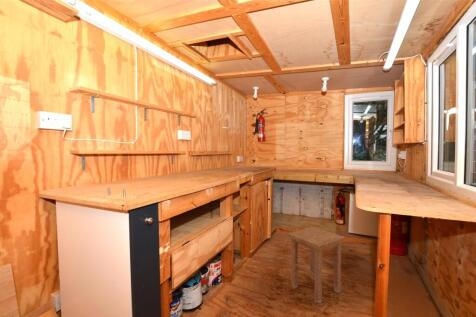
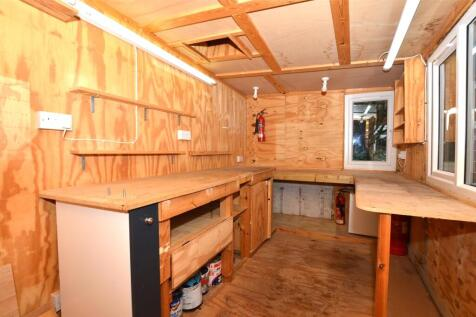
- stool (315, 262)
